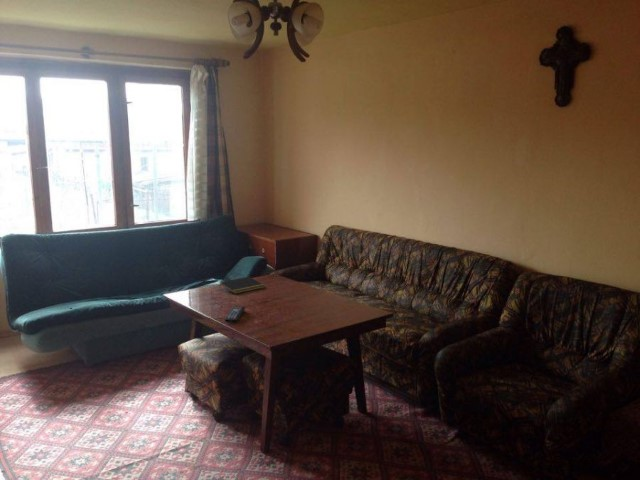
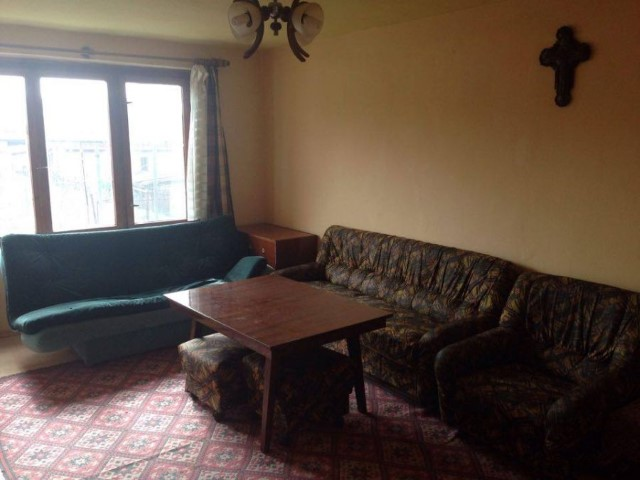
- remote control (235, 313)
- notepad (242, 284)
